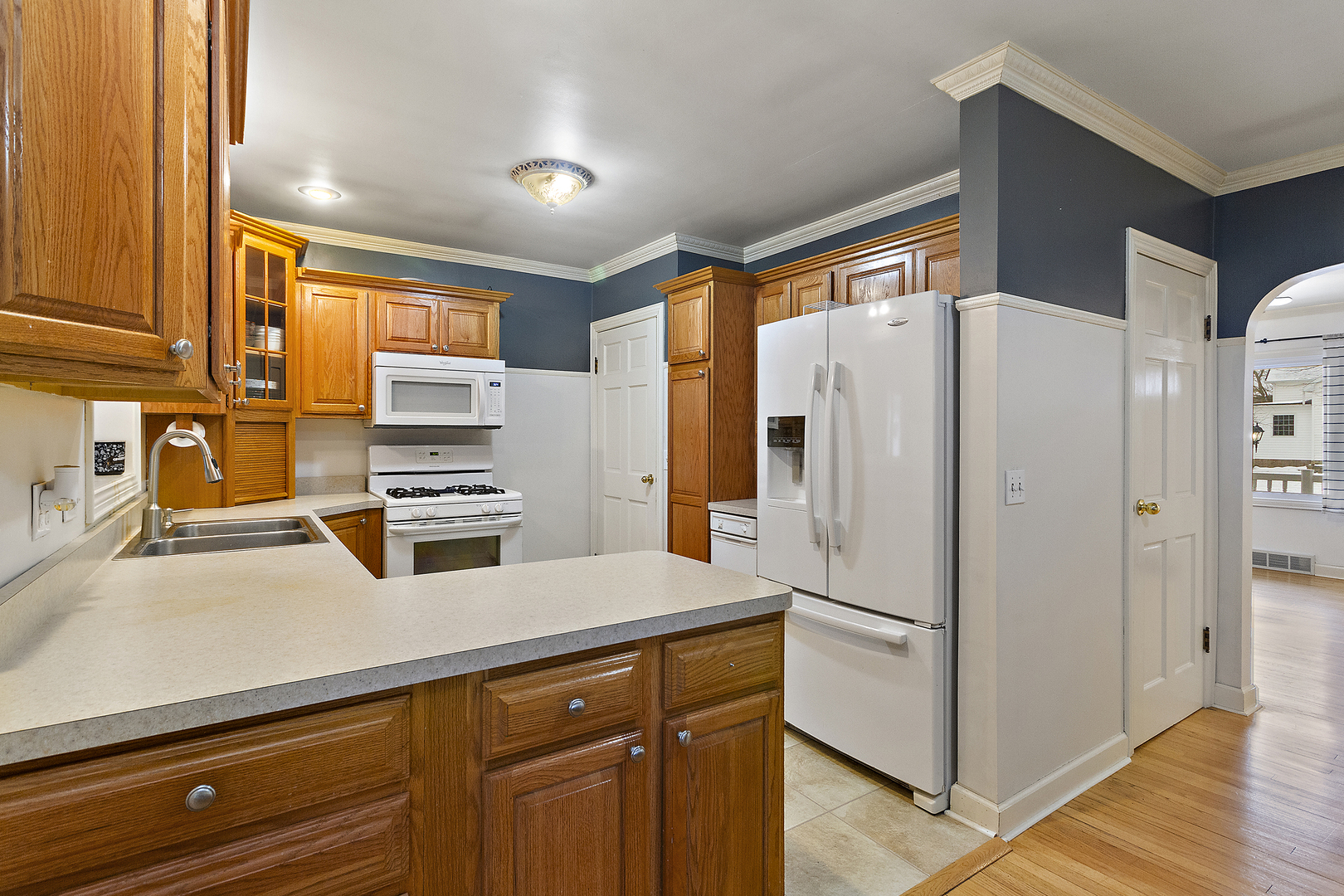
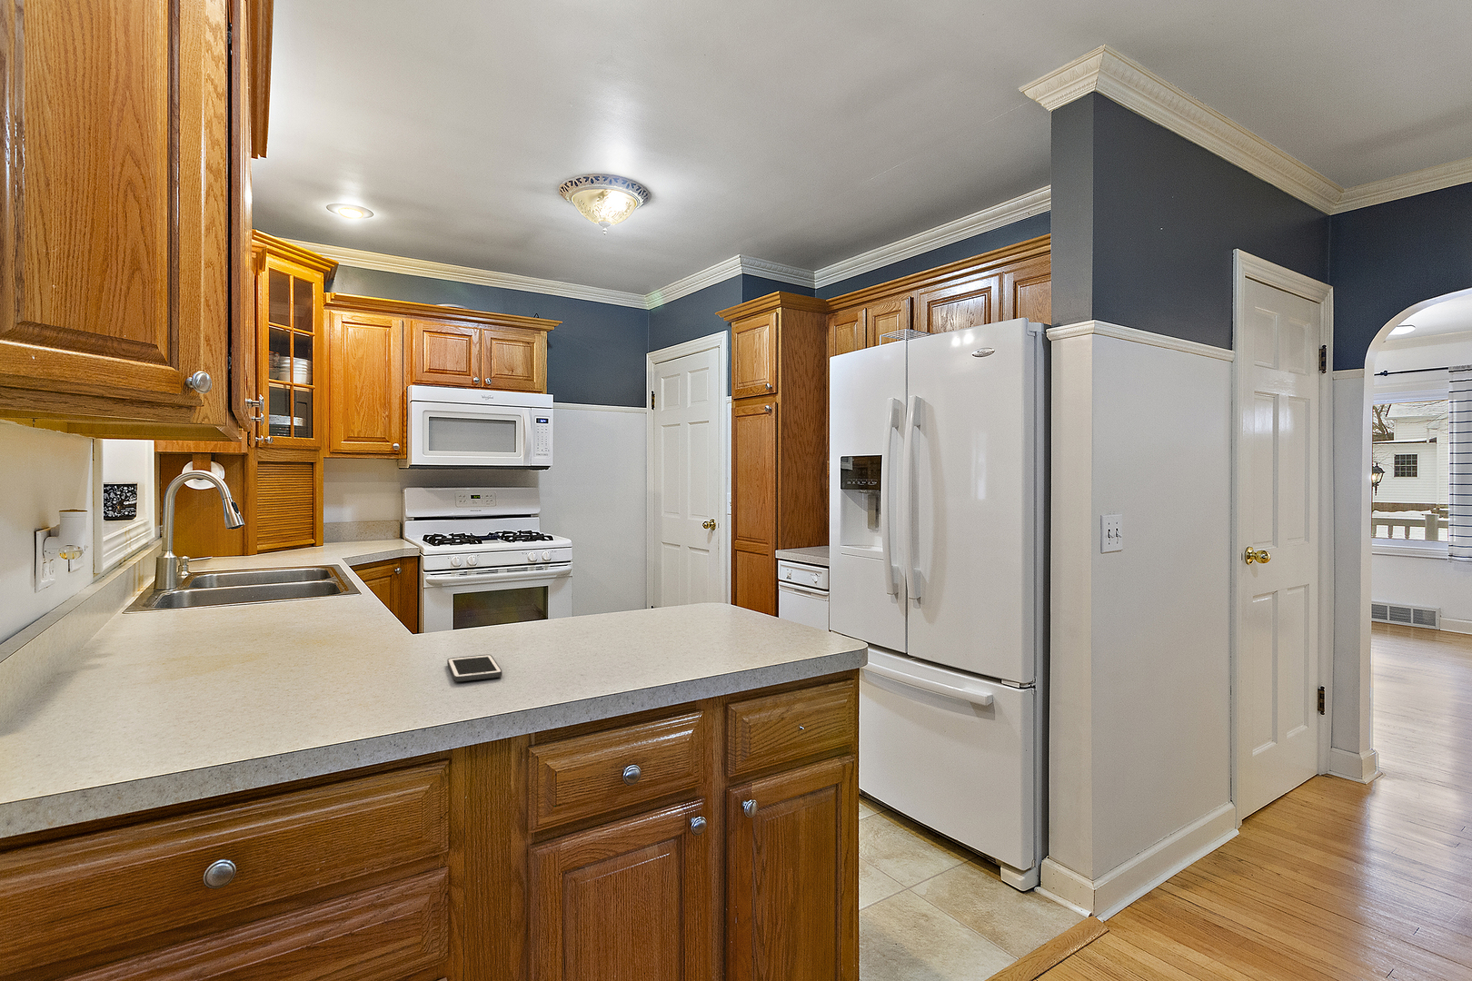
+ cell phone (473, 667)
